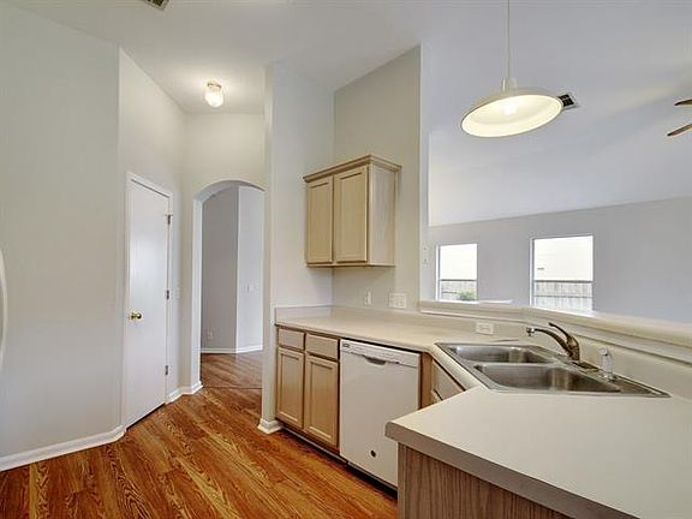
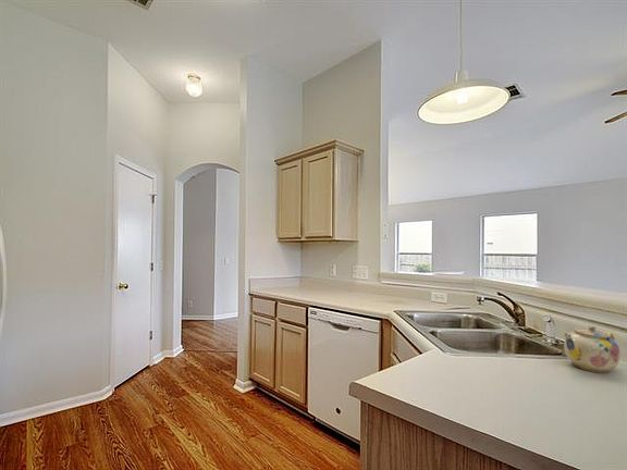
+ teapot (590, 346)
